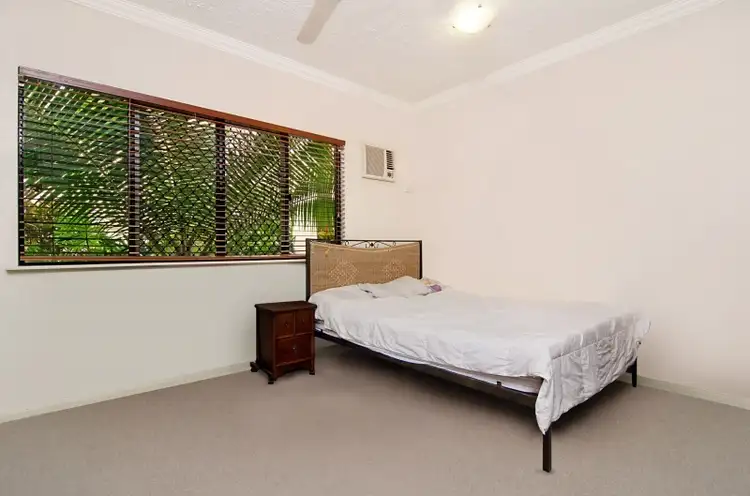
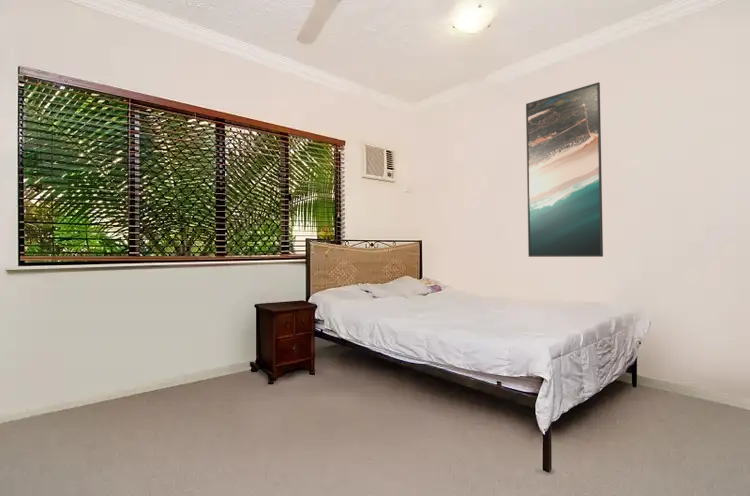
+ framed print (561, 175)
